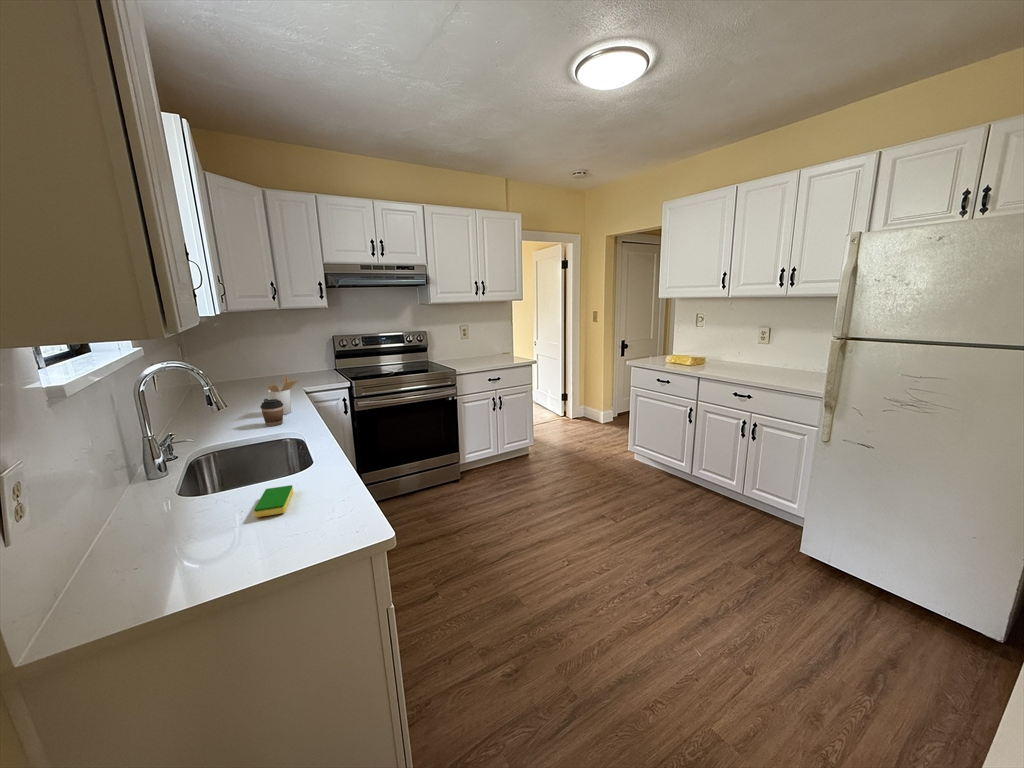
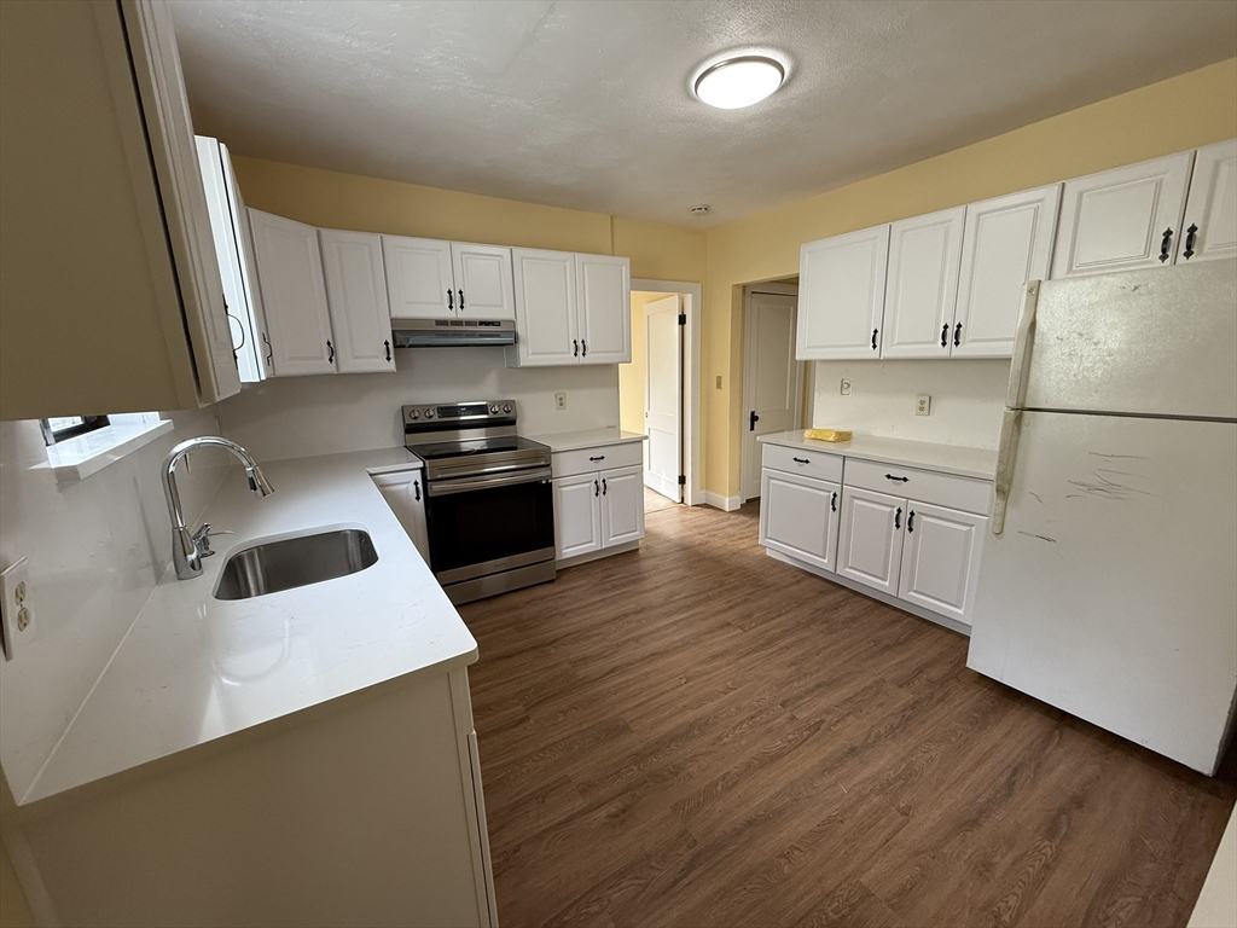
- dish sponge (274, 500)
- coffee cup (272, 411)
- utensil holder (284, 395)
